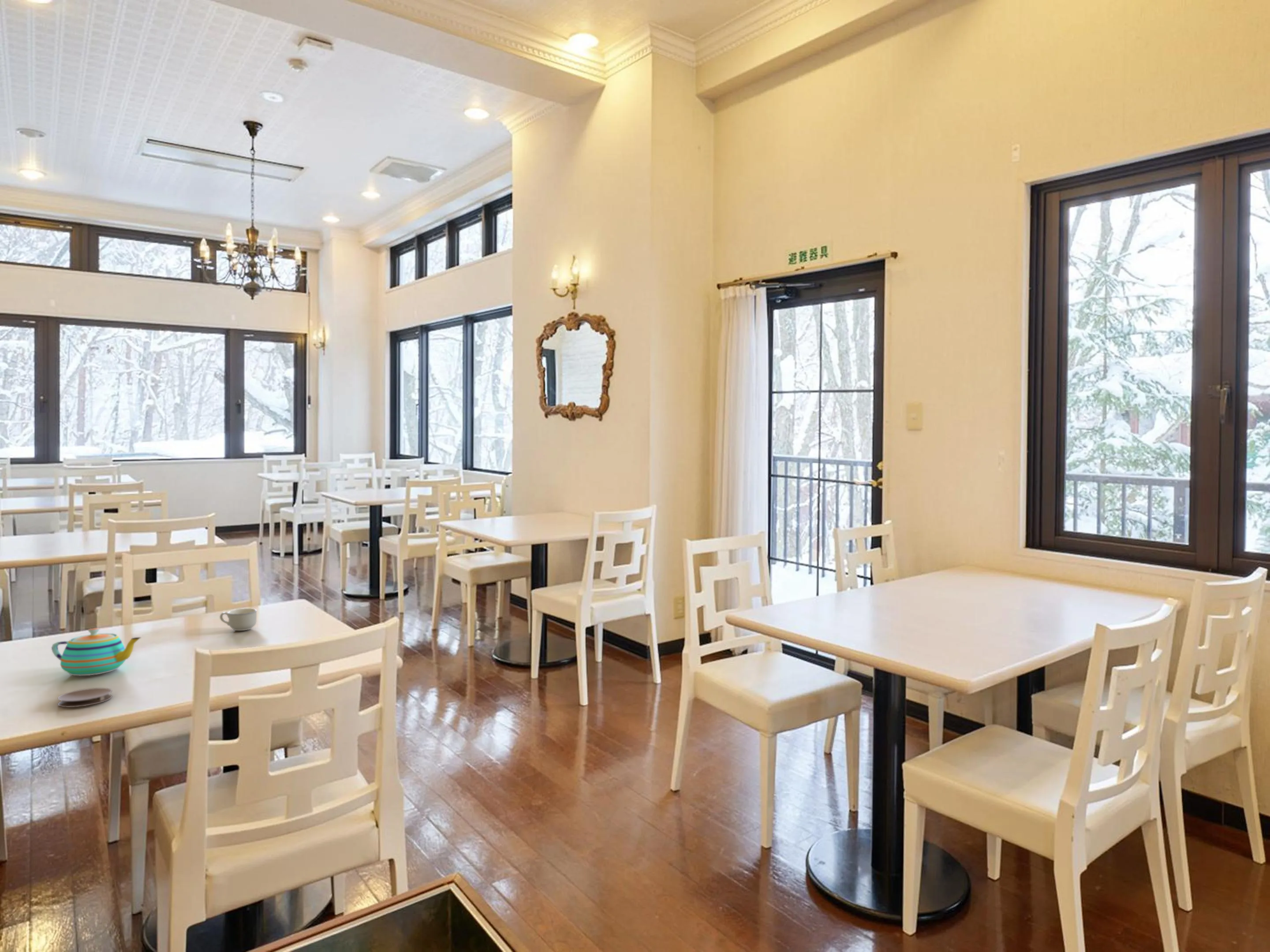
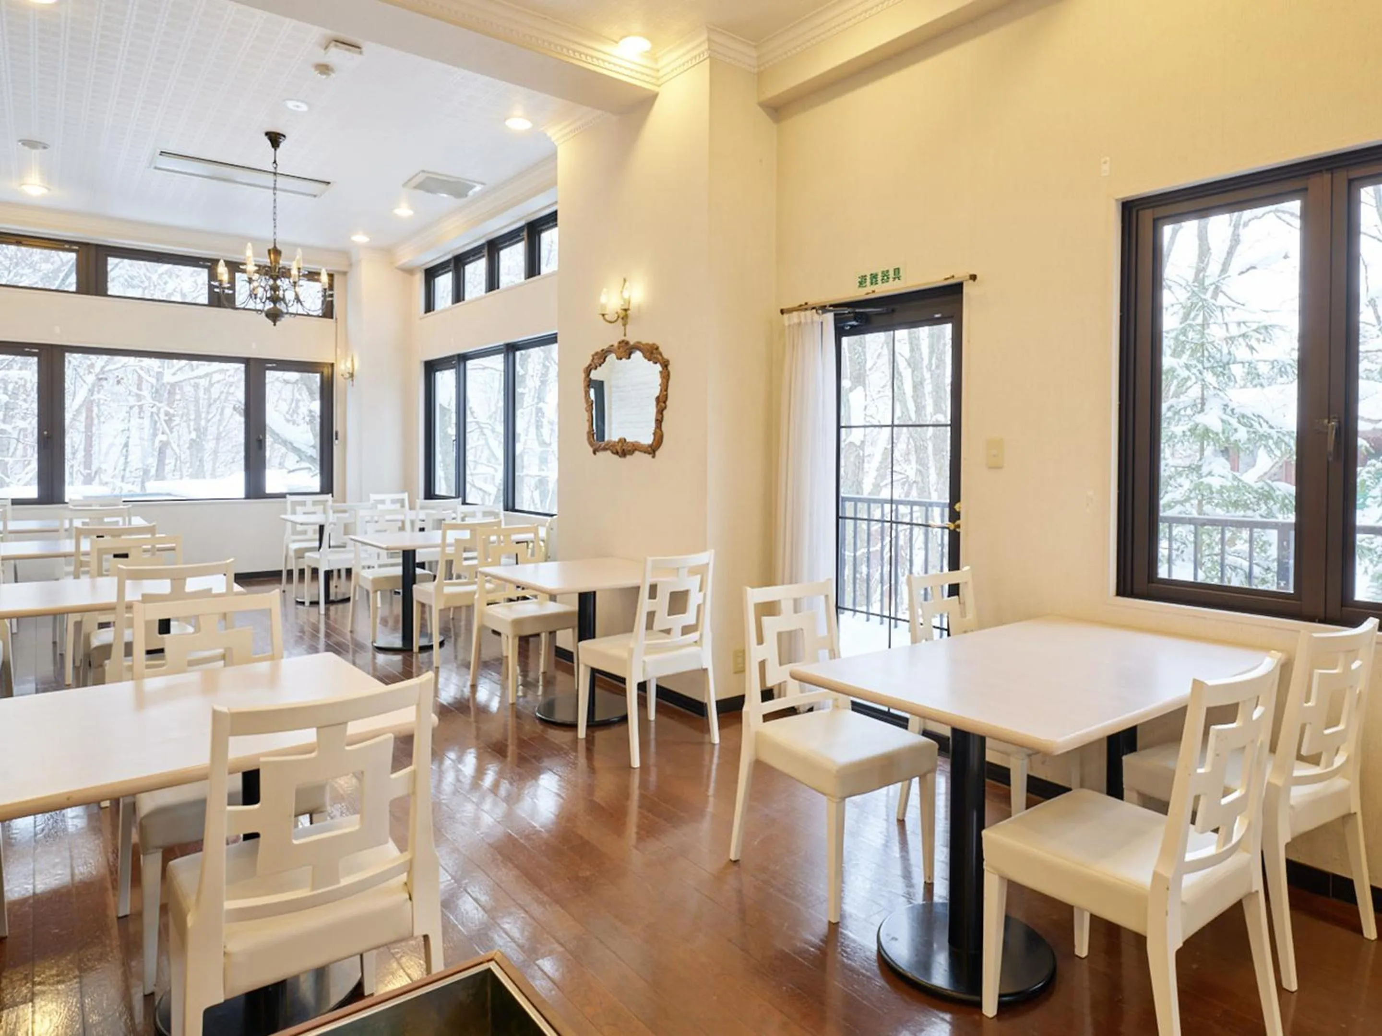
- teapot (97, 650)
- coaster (85, 697)
- cup (239, 620)
